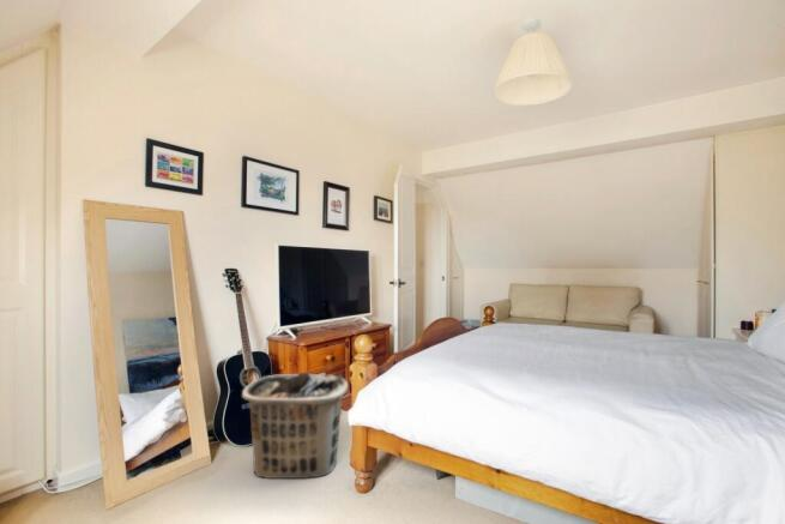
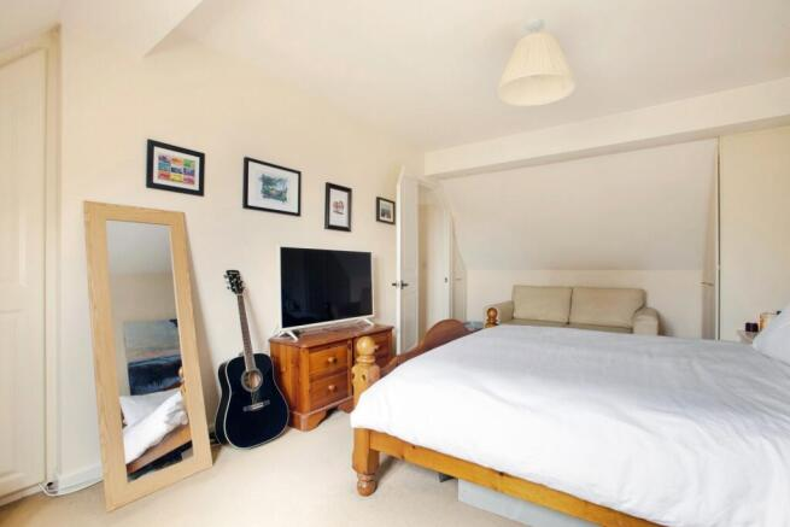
- clothes hamper (296, 417)
